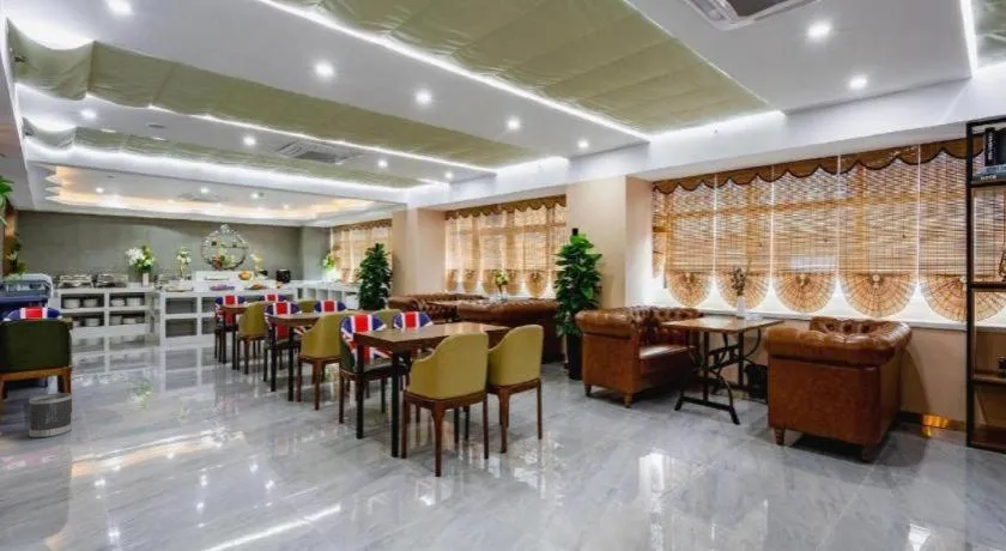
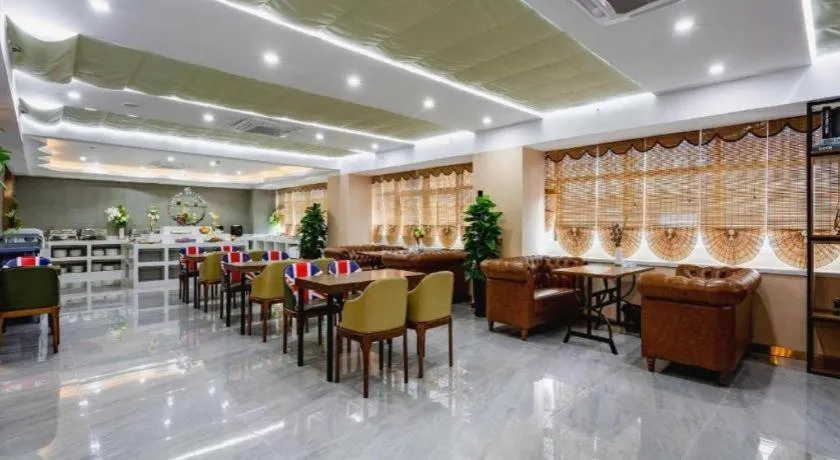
- wastebasket (50, 414)
